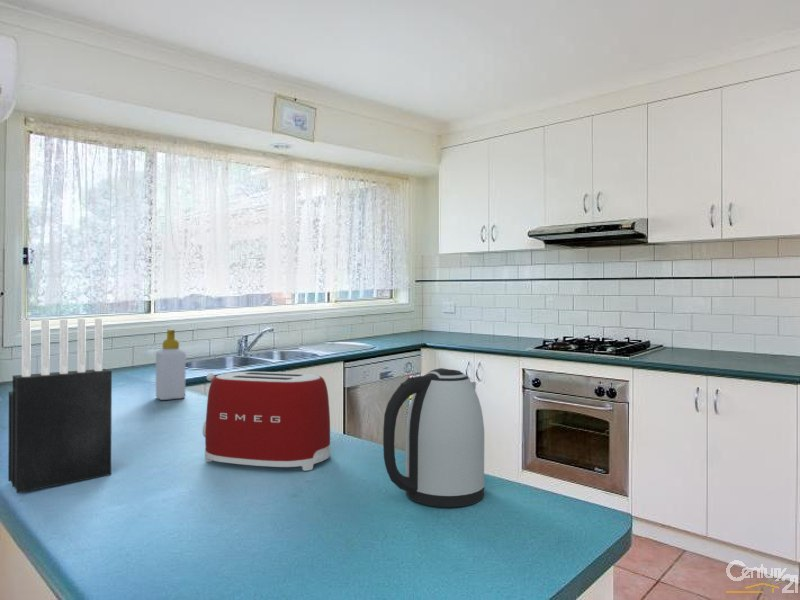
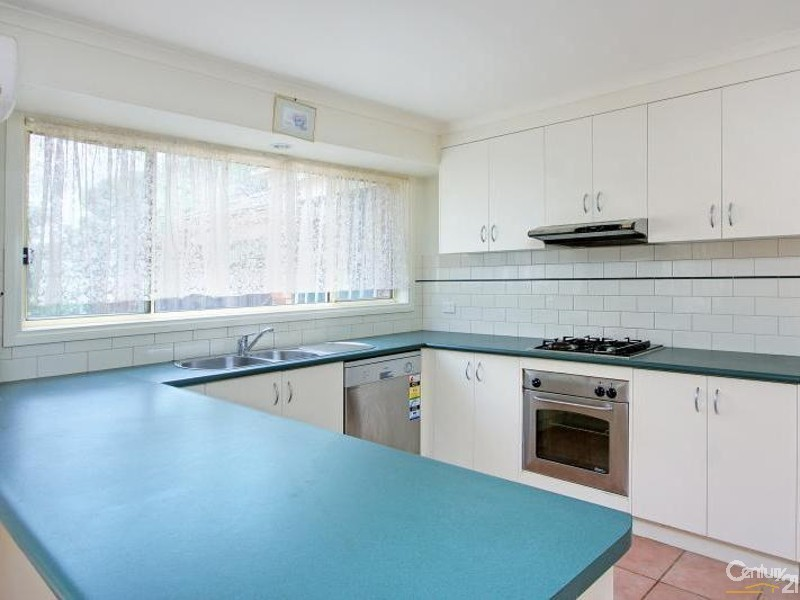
- soap bottle (170, 363)
- toaster (265, 416)
- knife block (59, 397)
- kettle (432, 432)
